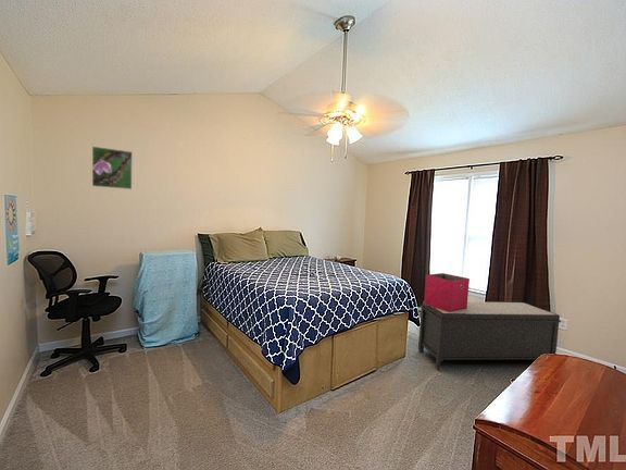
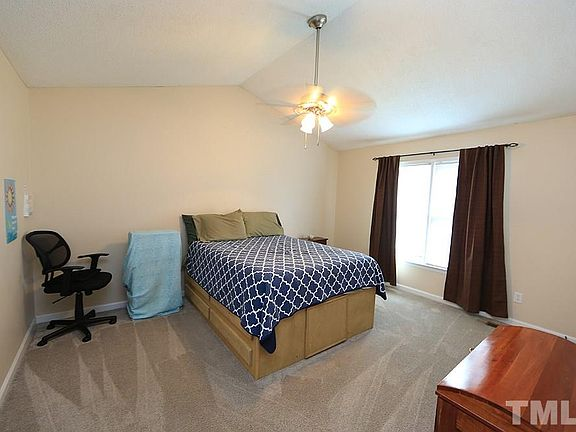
- storage bin (446, 290)
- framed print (112, 169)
- bench (485, 333)
